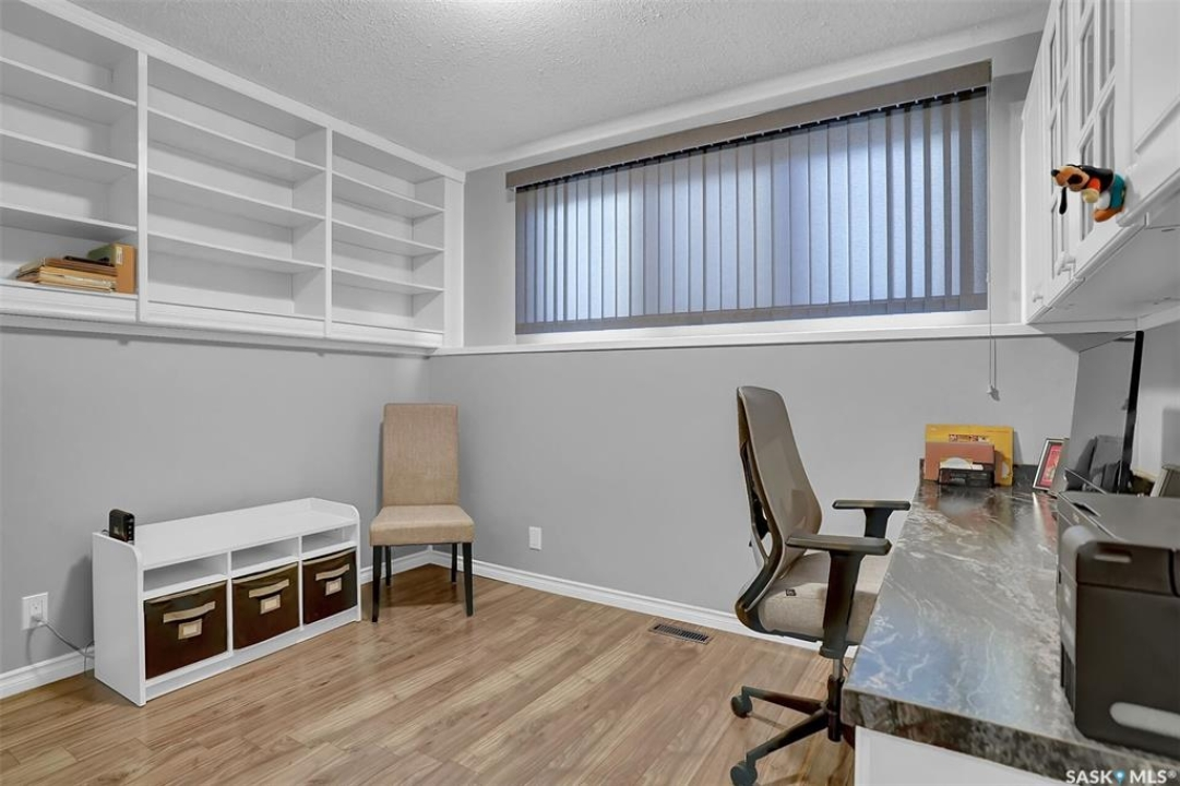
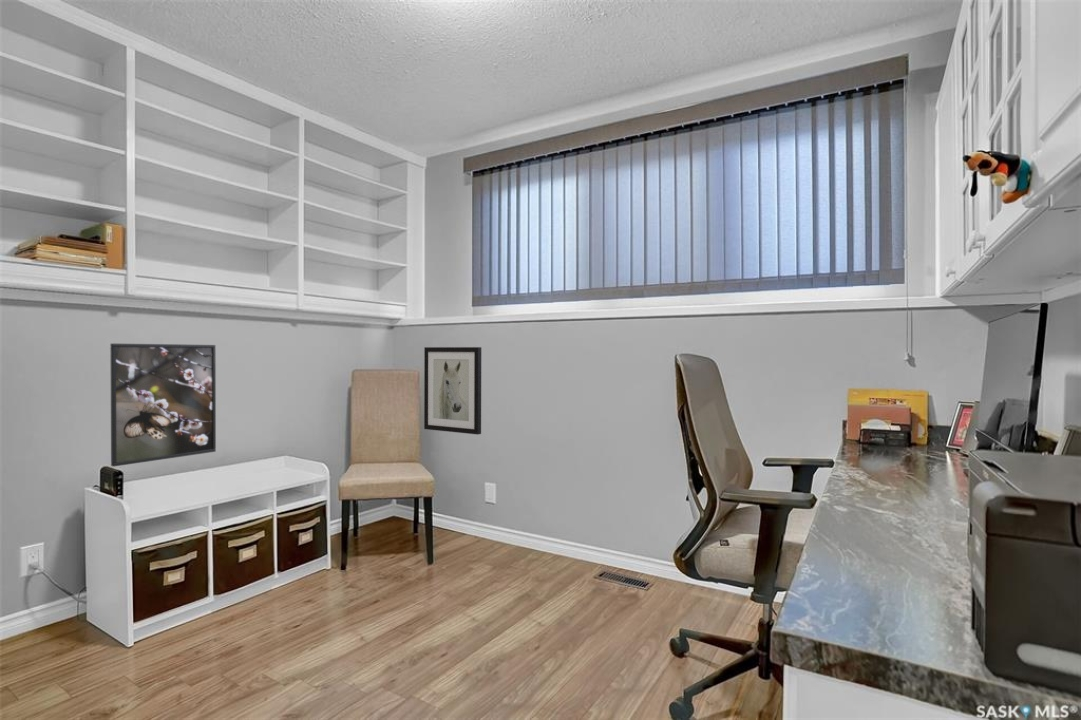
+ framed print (166, 401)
+ wall art (452, 389)
